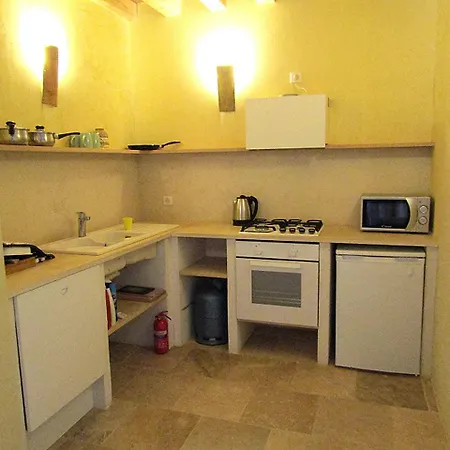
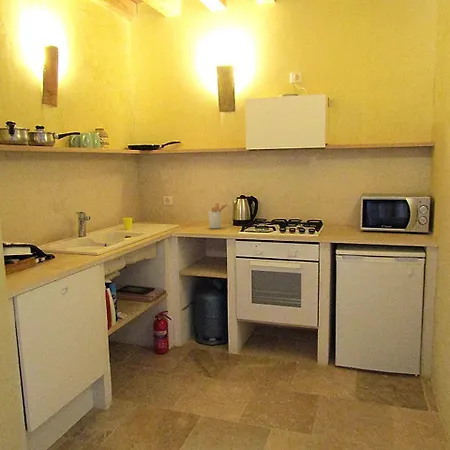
+ utensil holder (218, 215)
